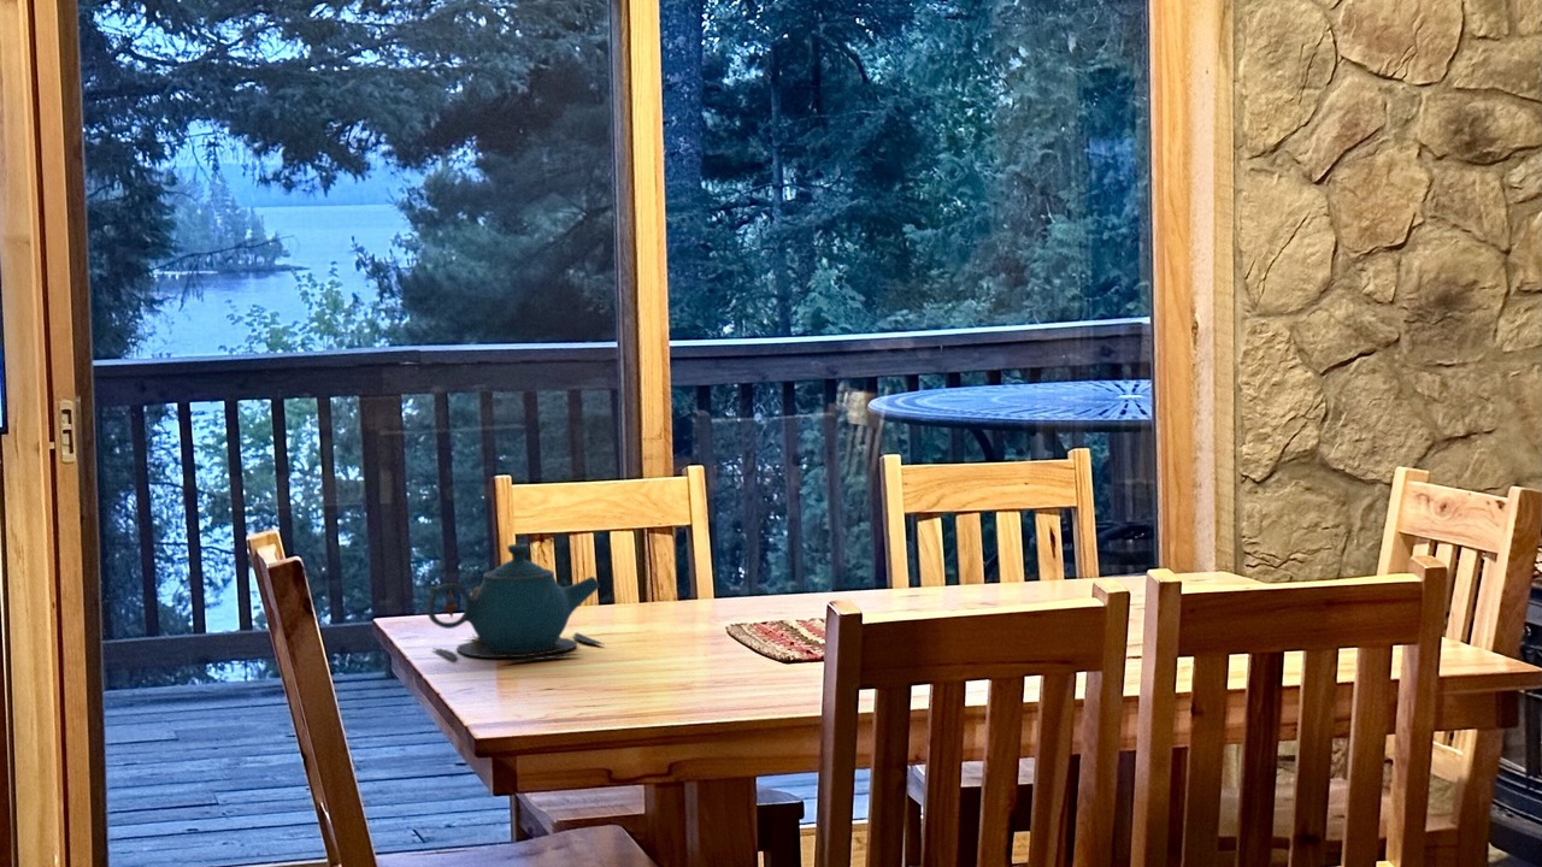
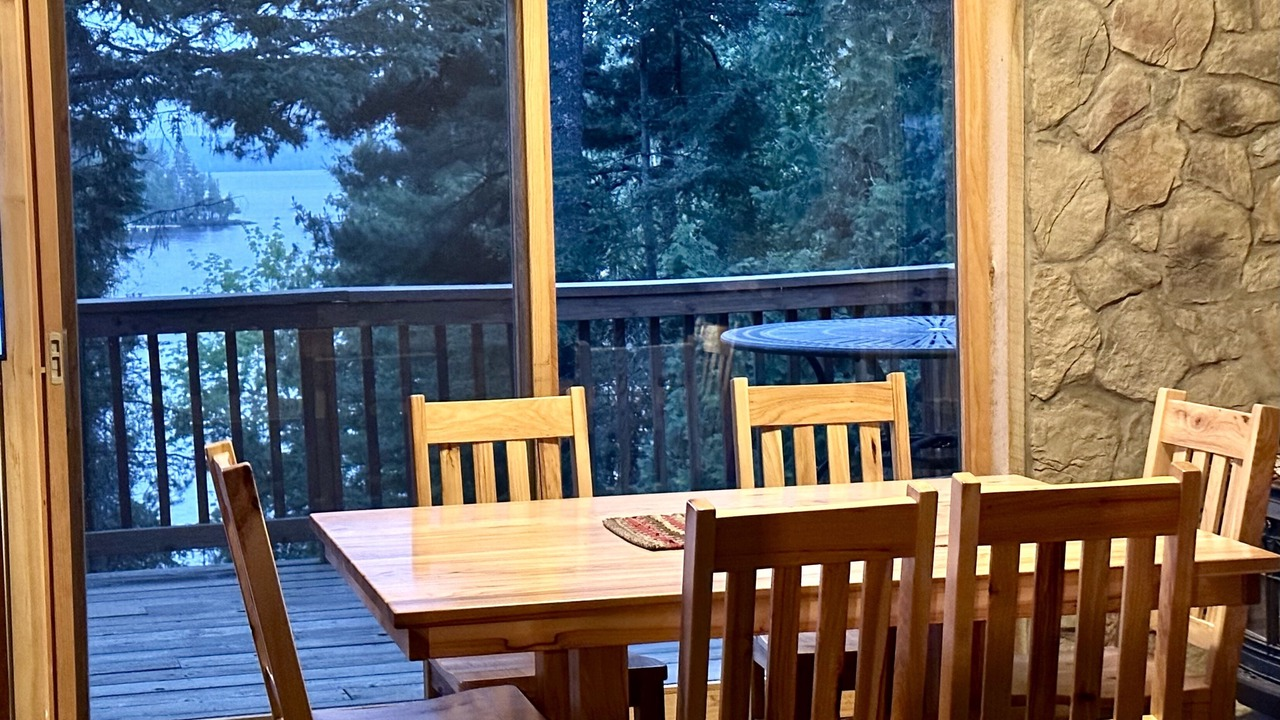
- teapot (513, 596)
